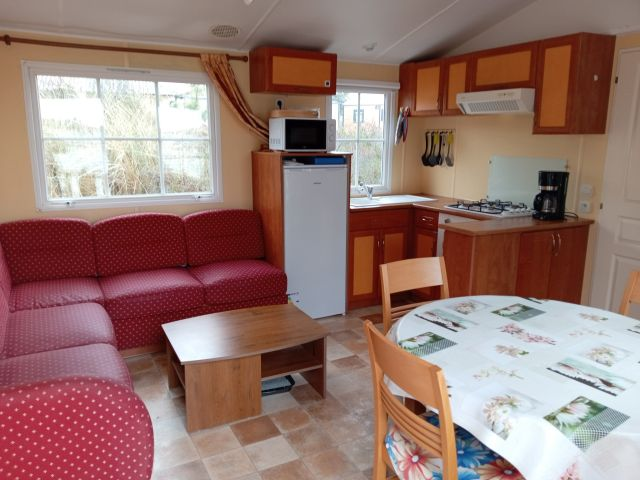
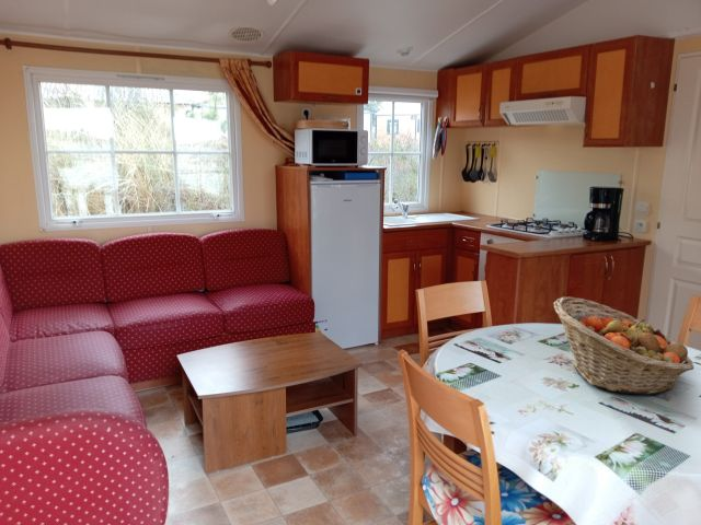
+ fruit basket (618, 341)
